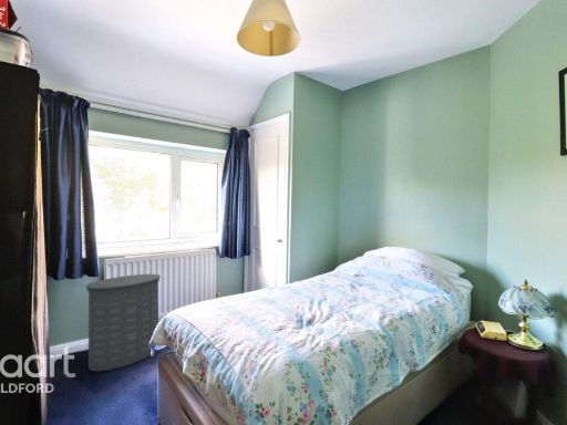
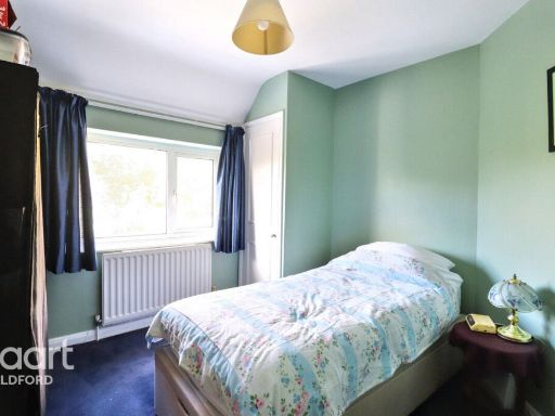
- laundry hamper (125, 318)
